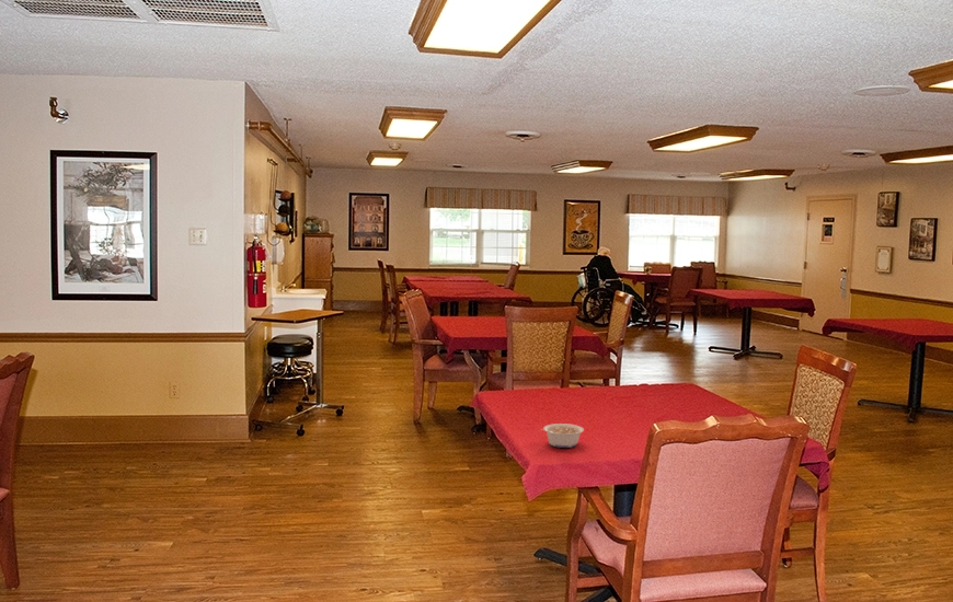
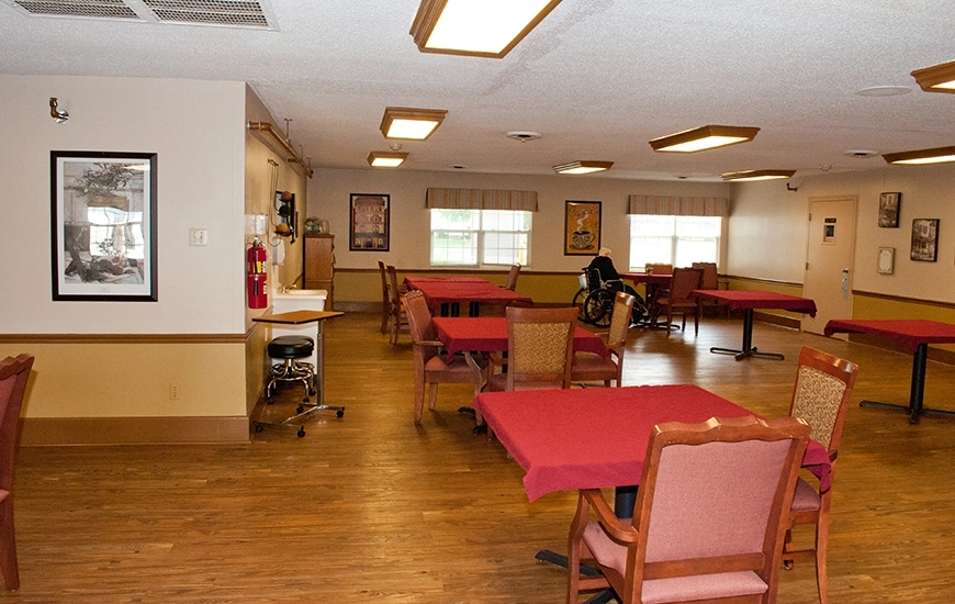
- legume (562, 435)
